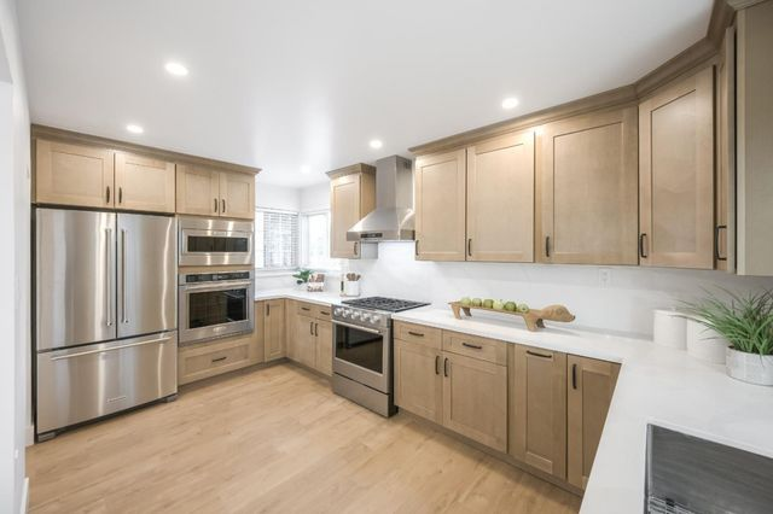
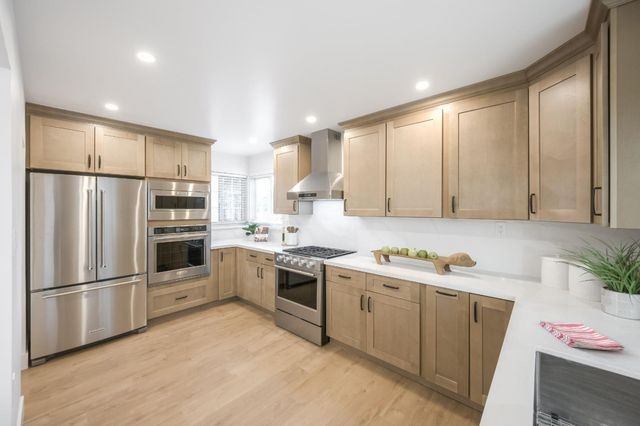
+ dish towel (577, 333)
